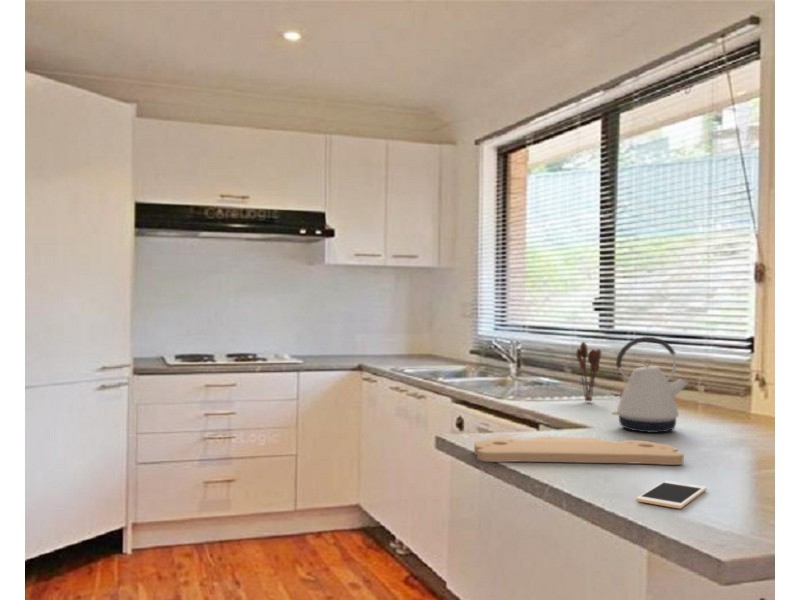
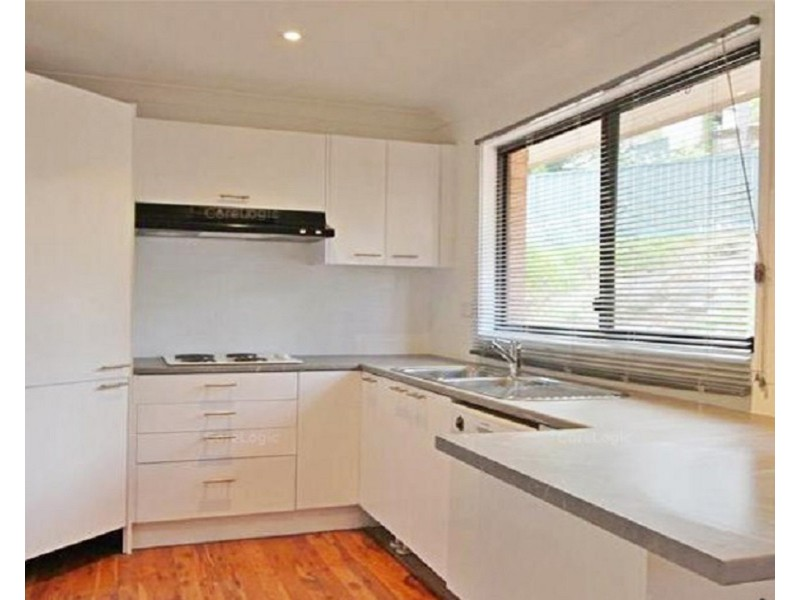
- kettle (649, 382)
- cell phone (672, 493)
- cutting board (573, 449)
- utensil holder (590, 372)
